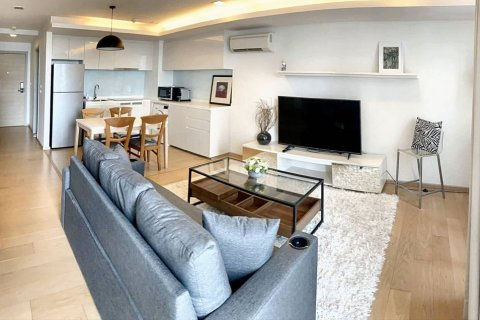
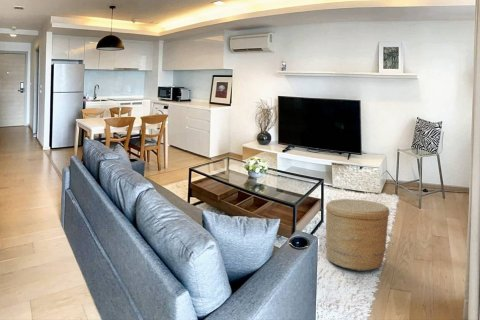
+ woven basket (355, 232)
